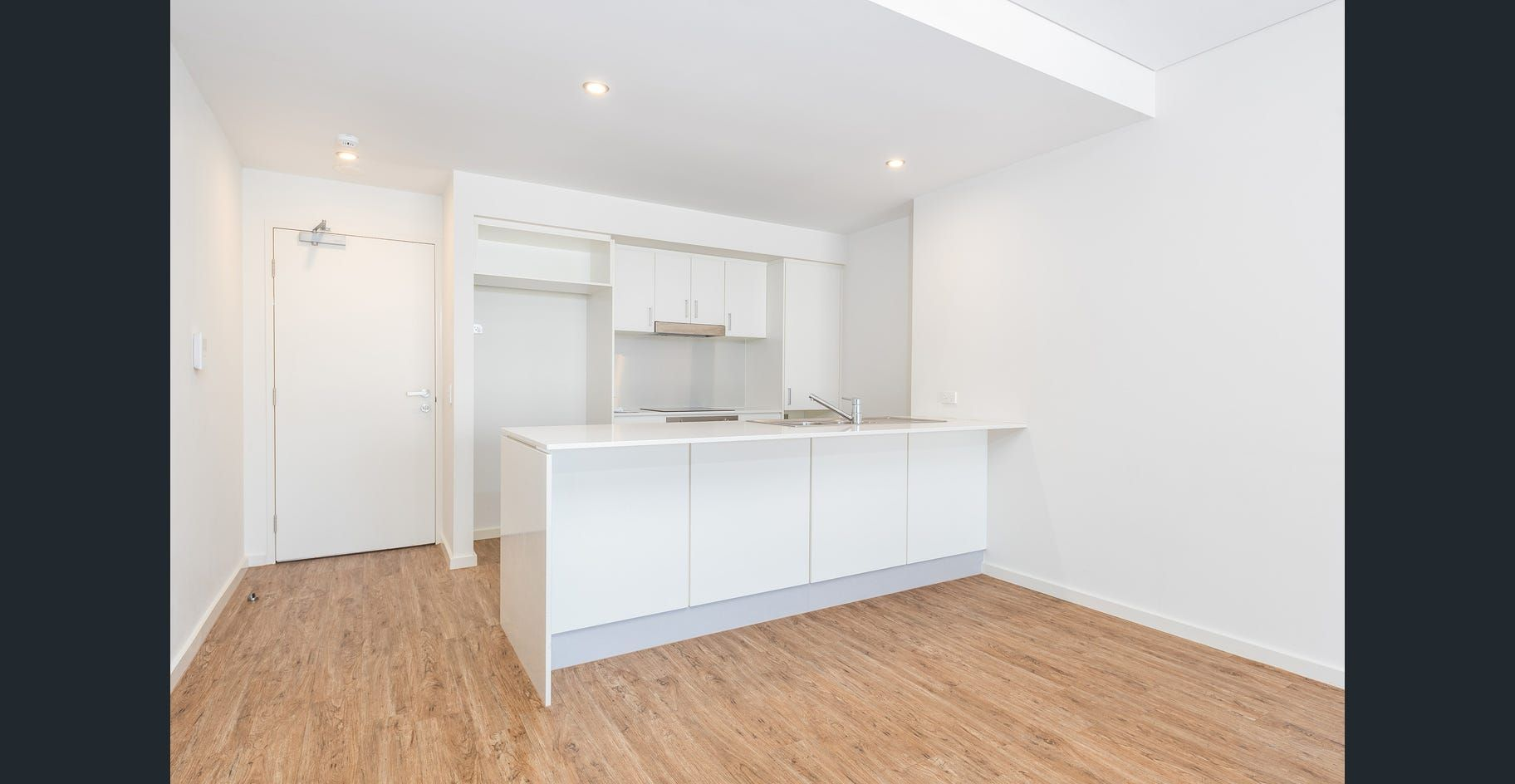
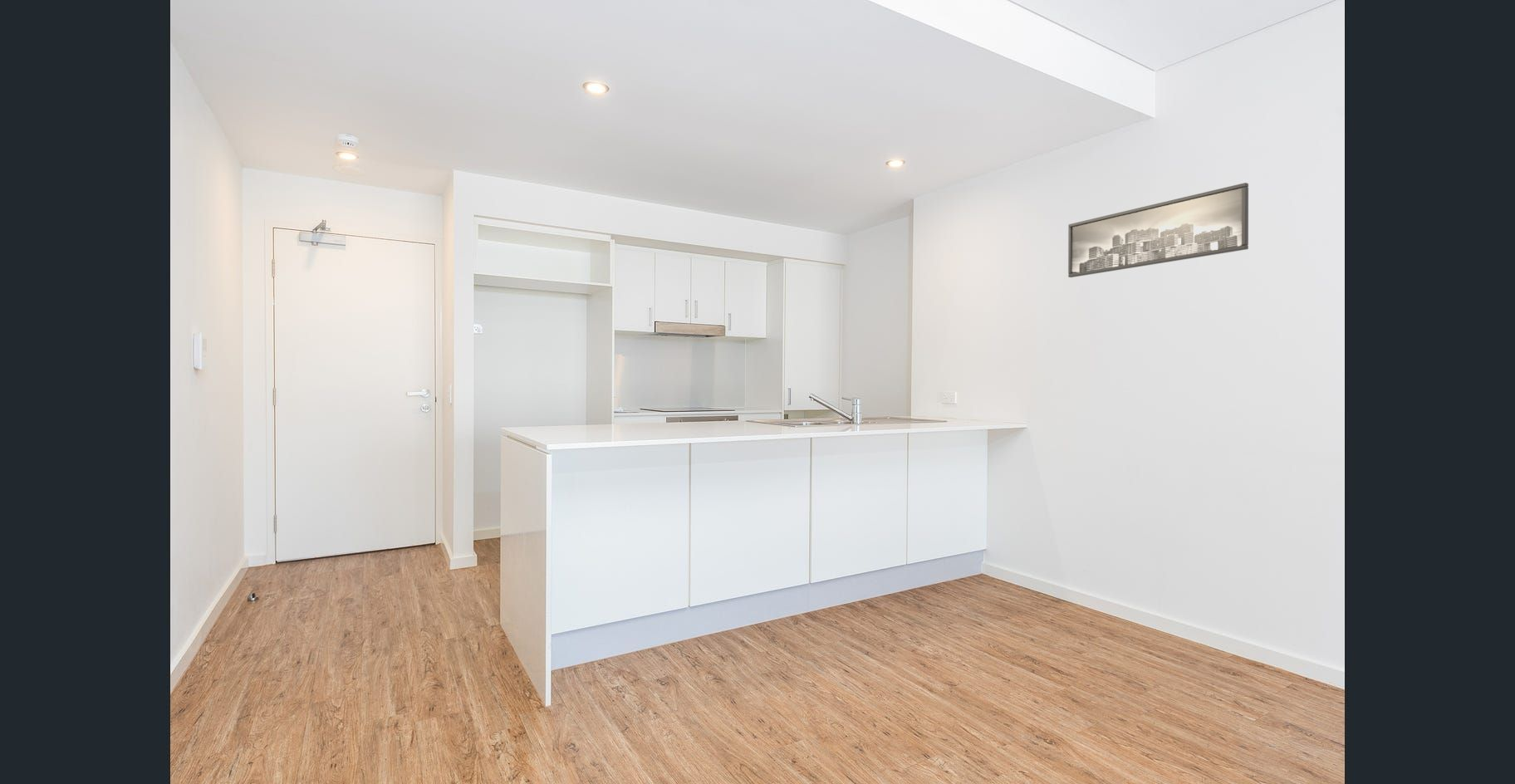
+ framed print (1148, 235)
